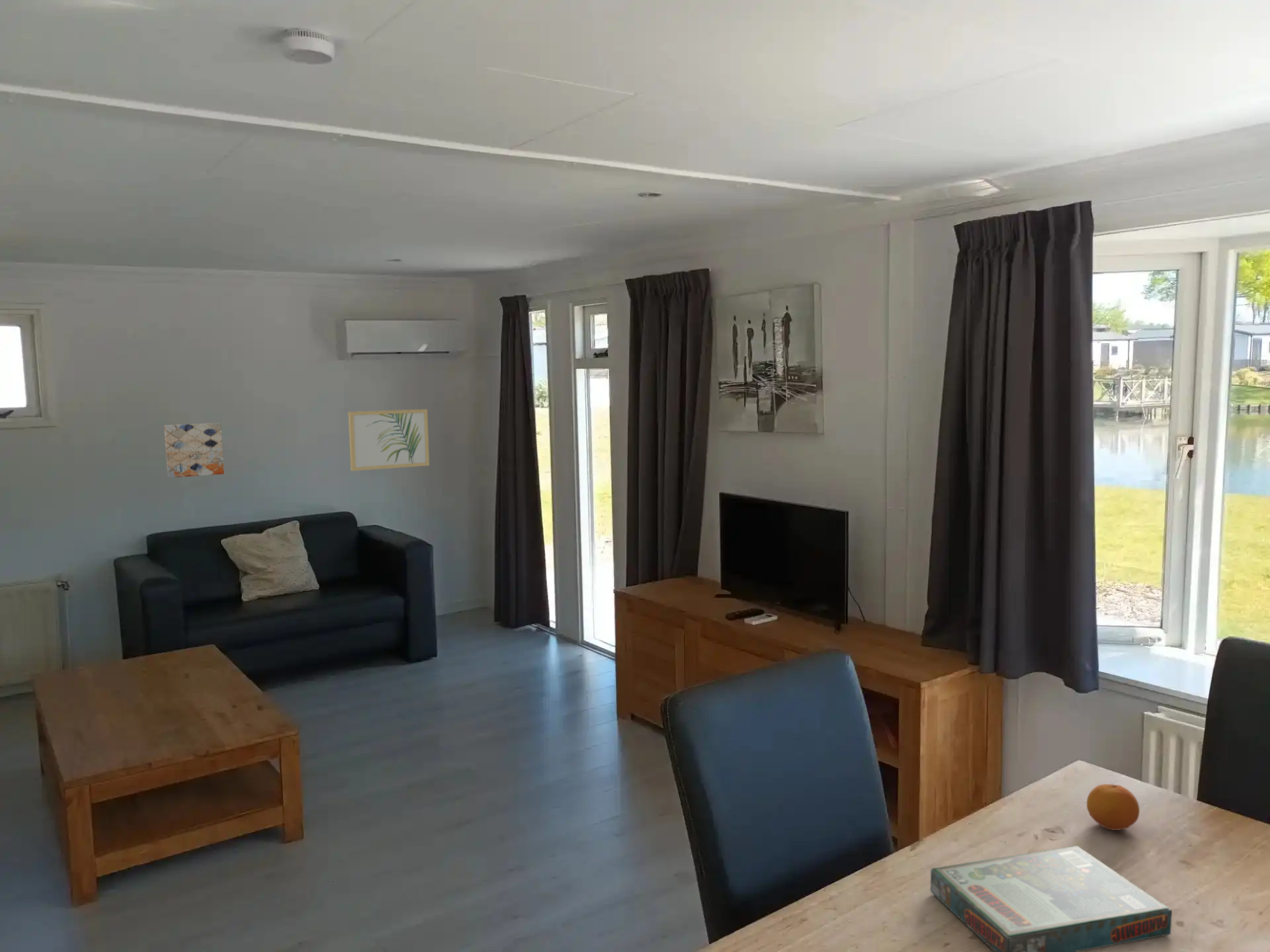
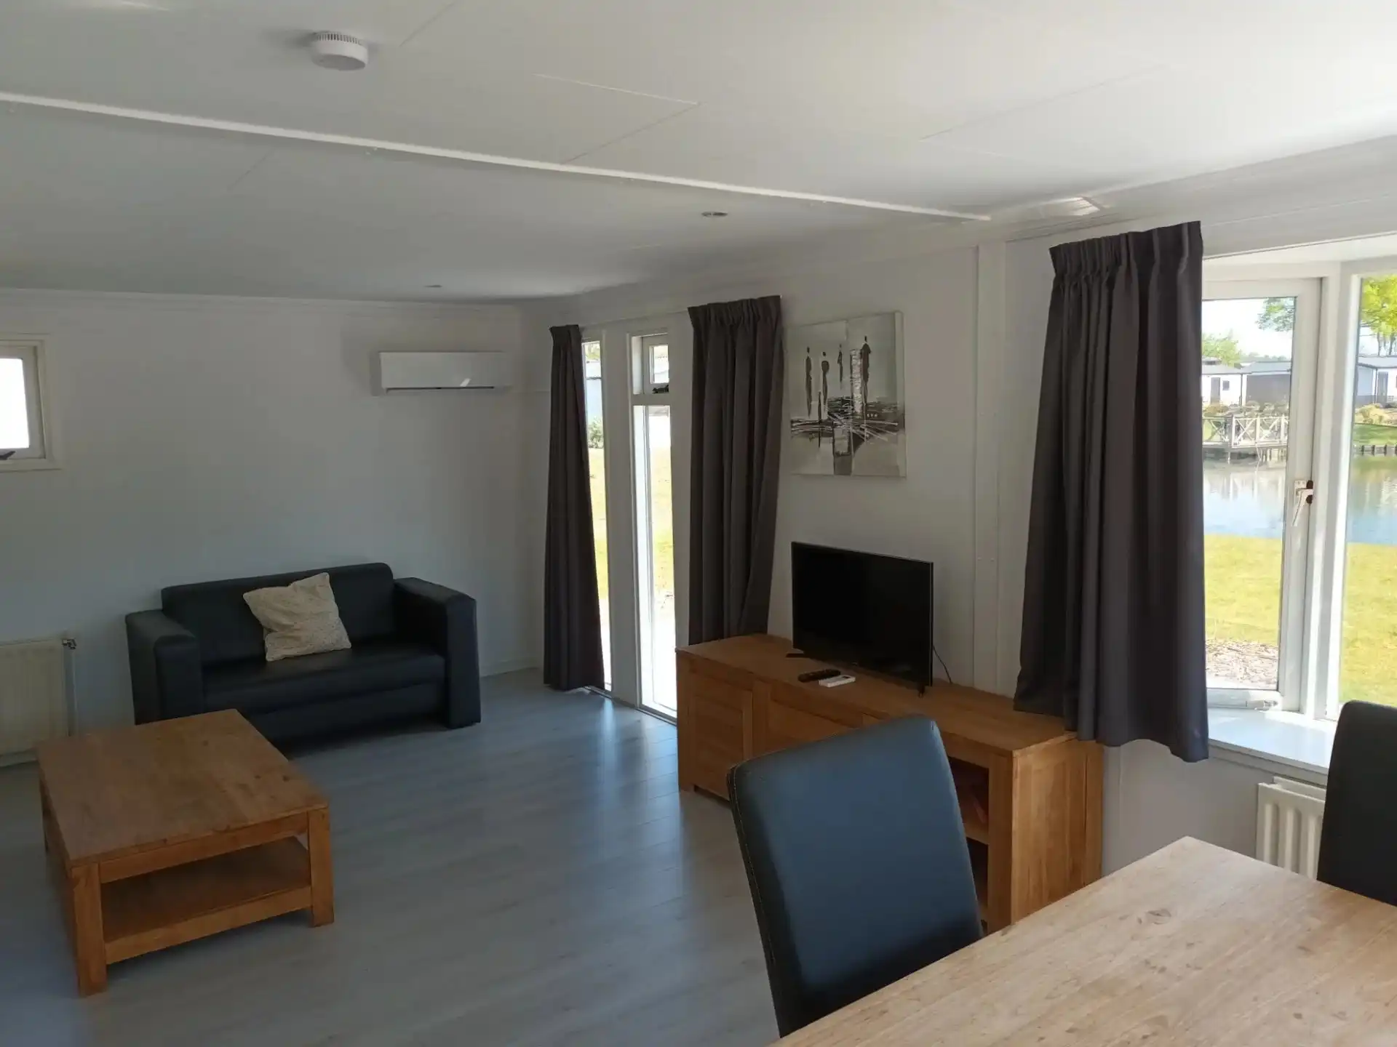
- board game (1046, 899)
- wall art (194, 450)
- fruit (1113, 806)
- wall art (390, 439)
